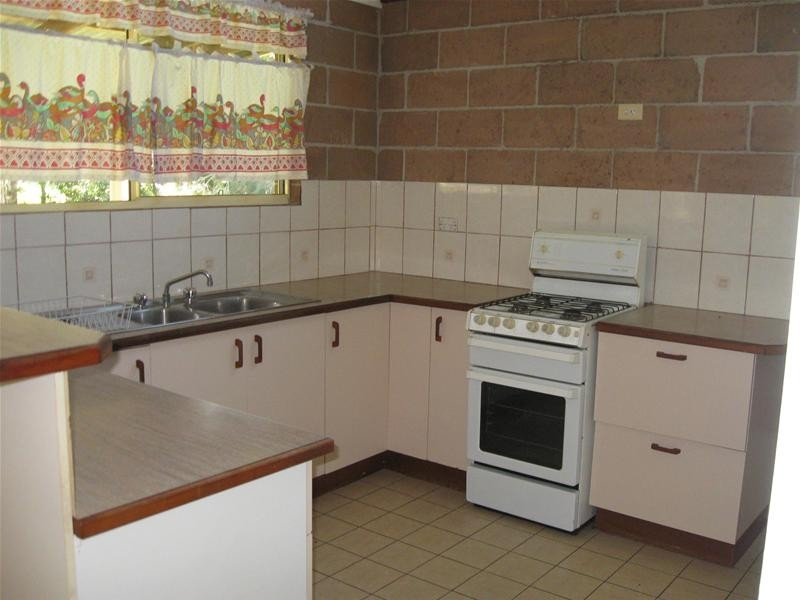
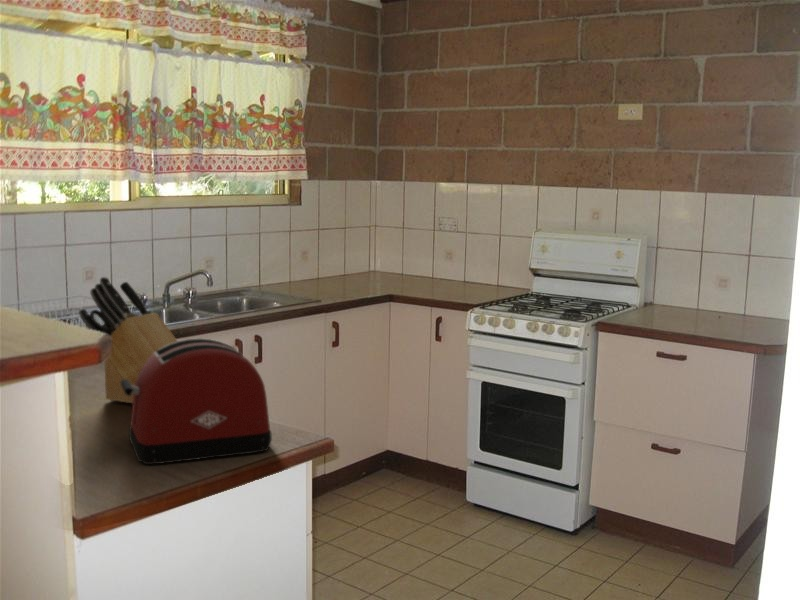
+ toaster (196, 394)
+ knife block (145, 340)
